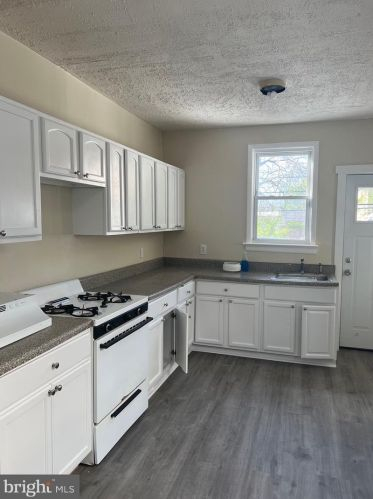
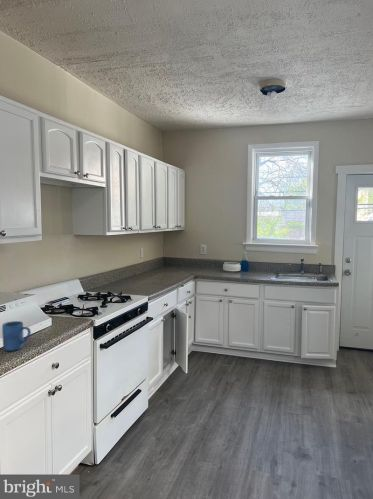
+ mug (17, 336)
